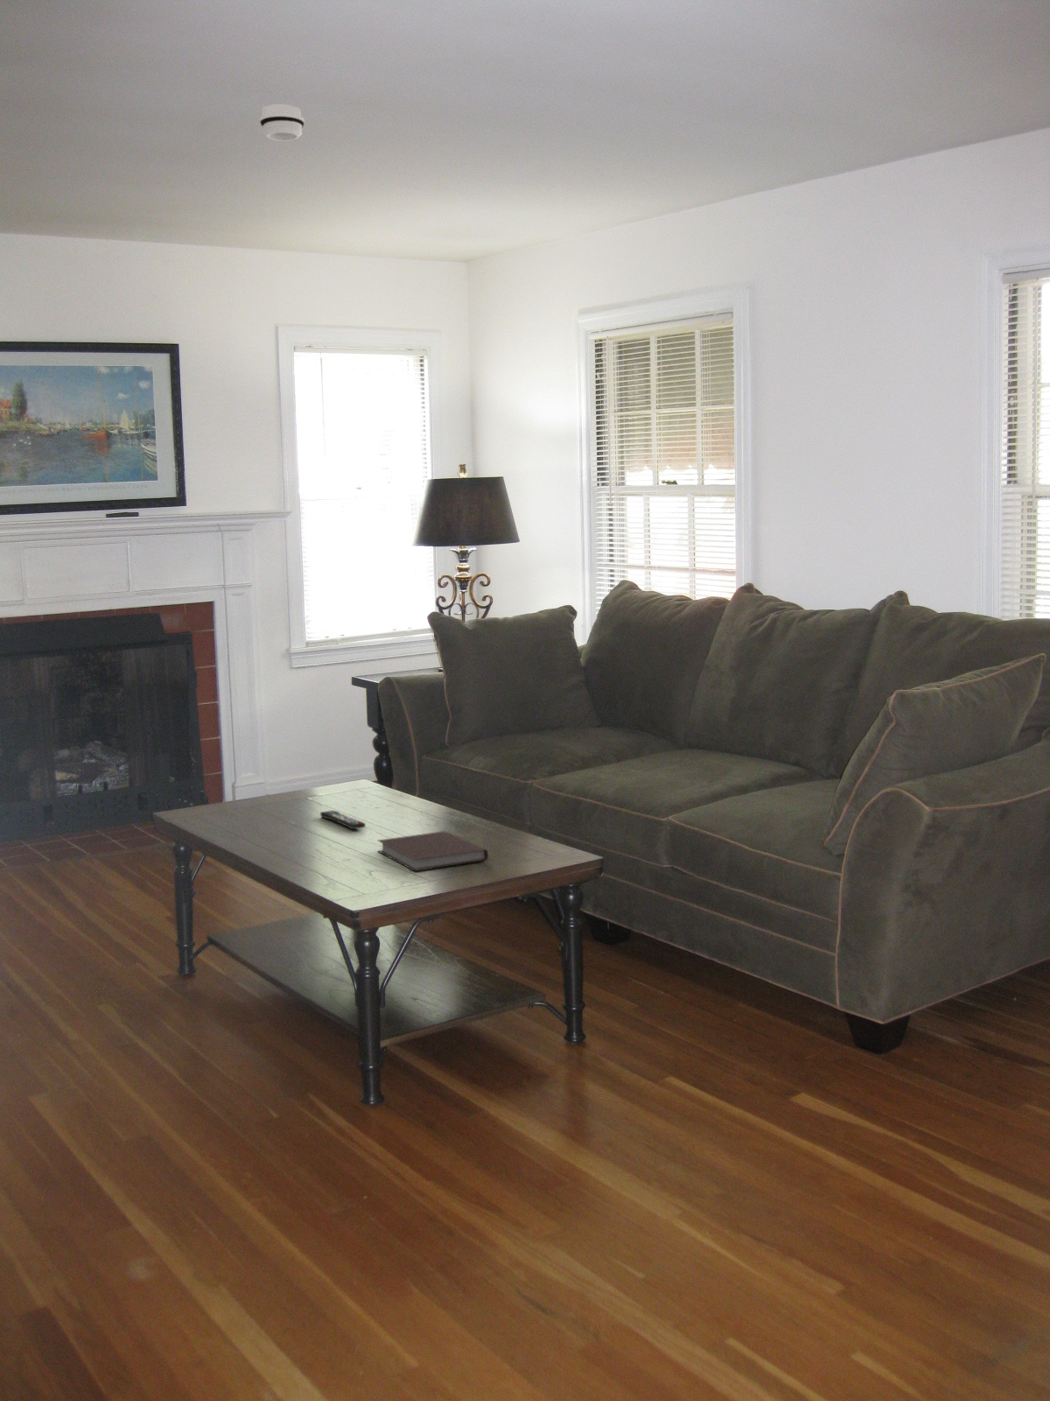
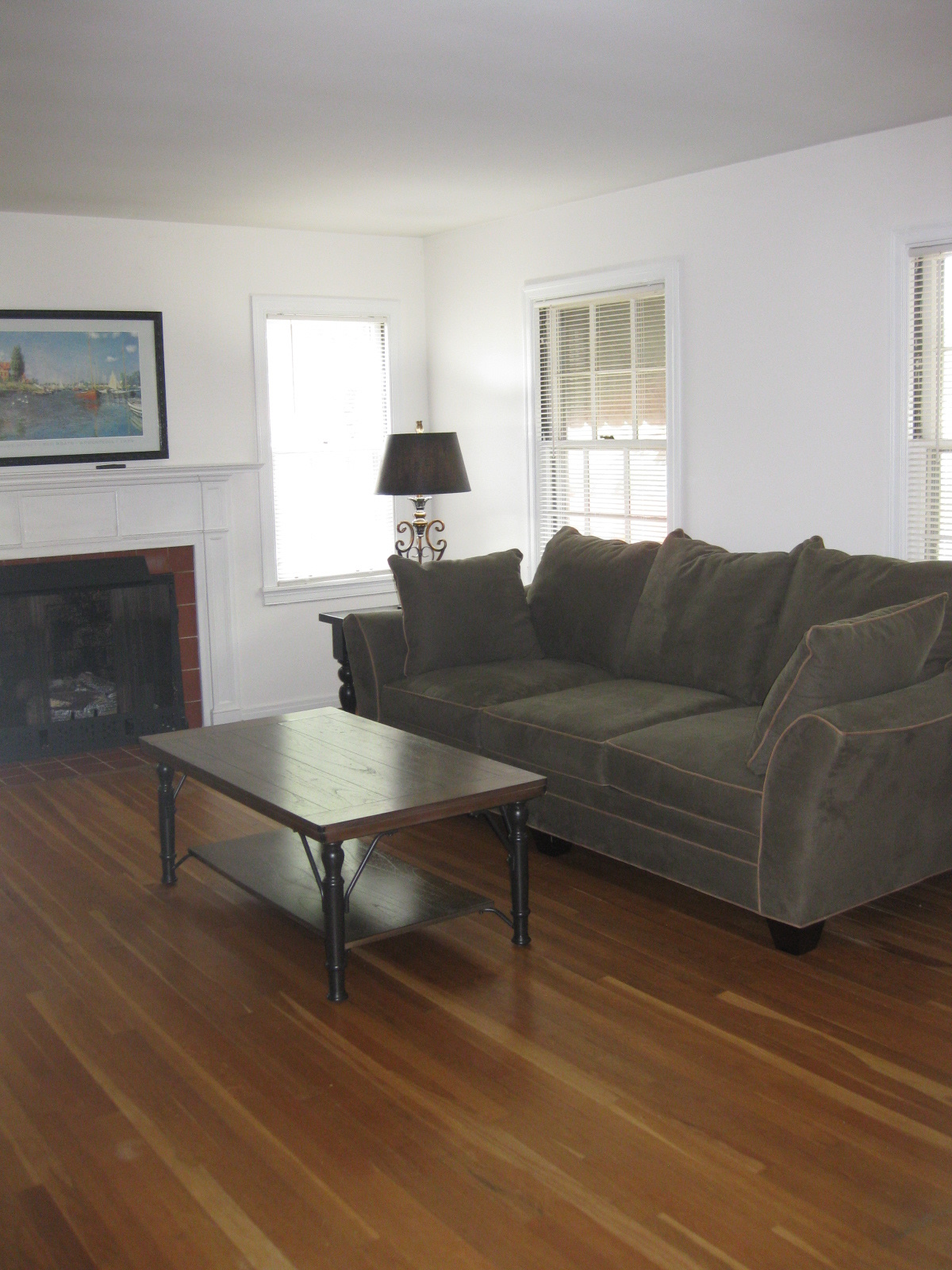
- smoke detector (281, 122)
- notebook (431, 849)
- remote control (342, 820)
